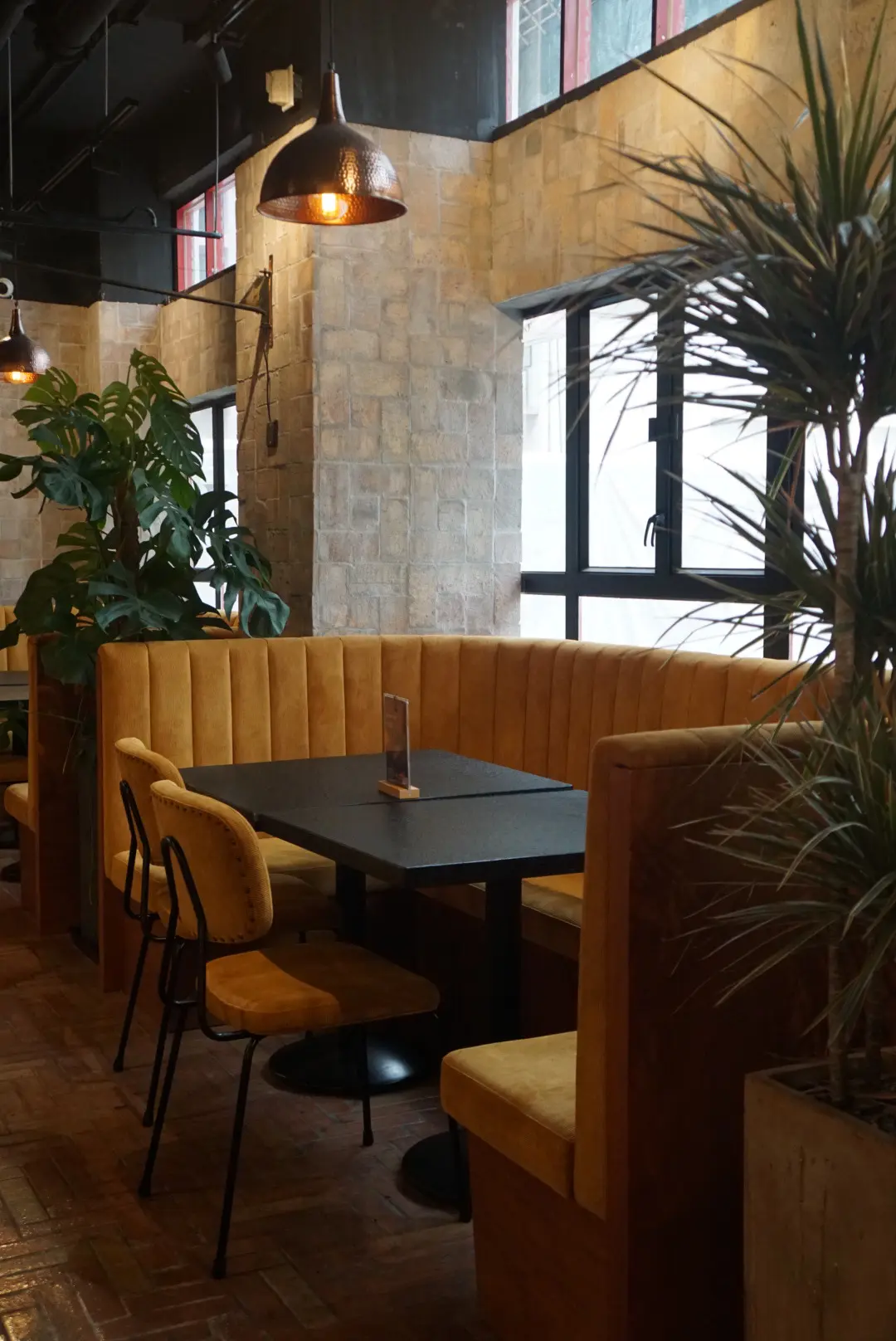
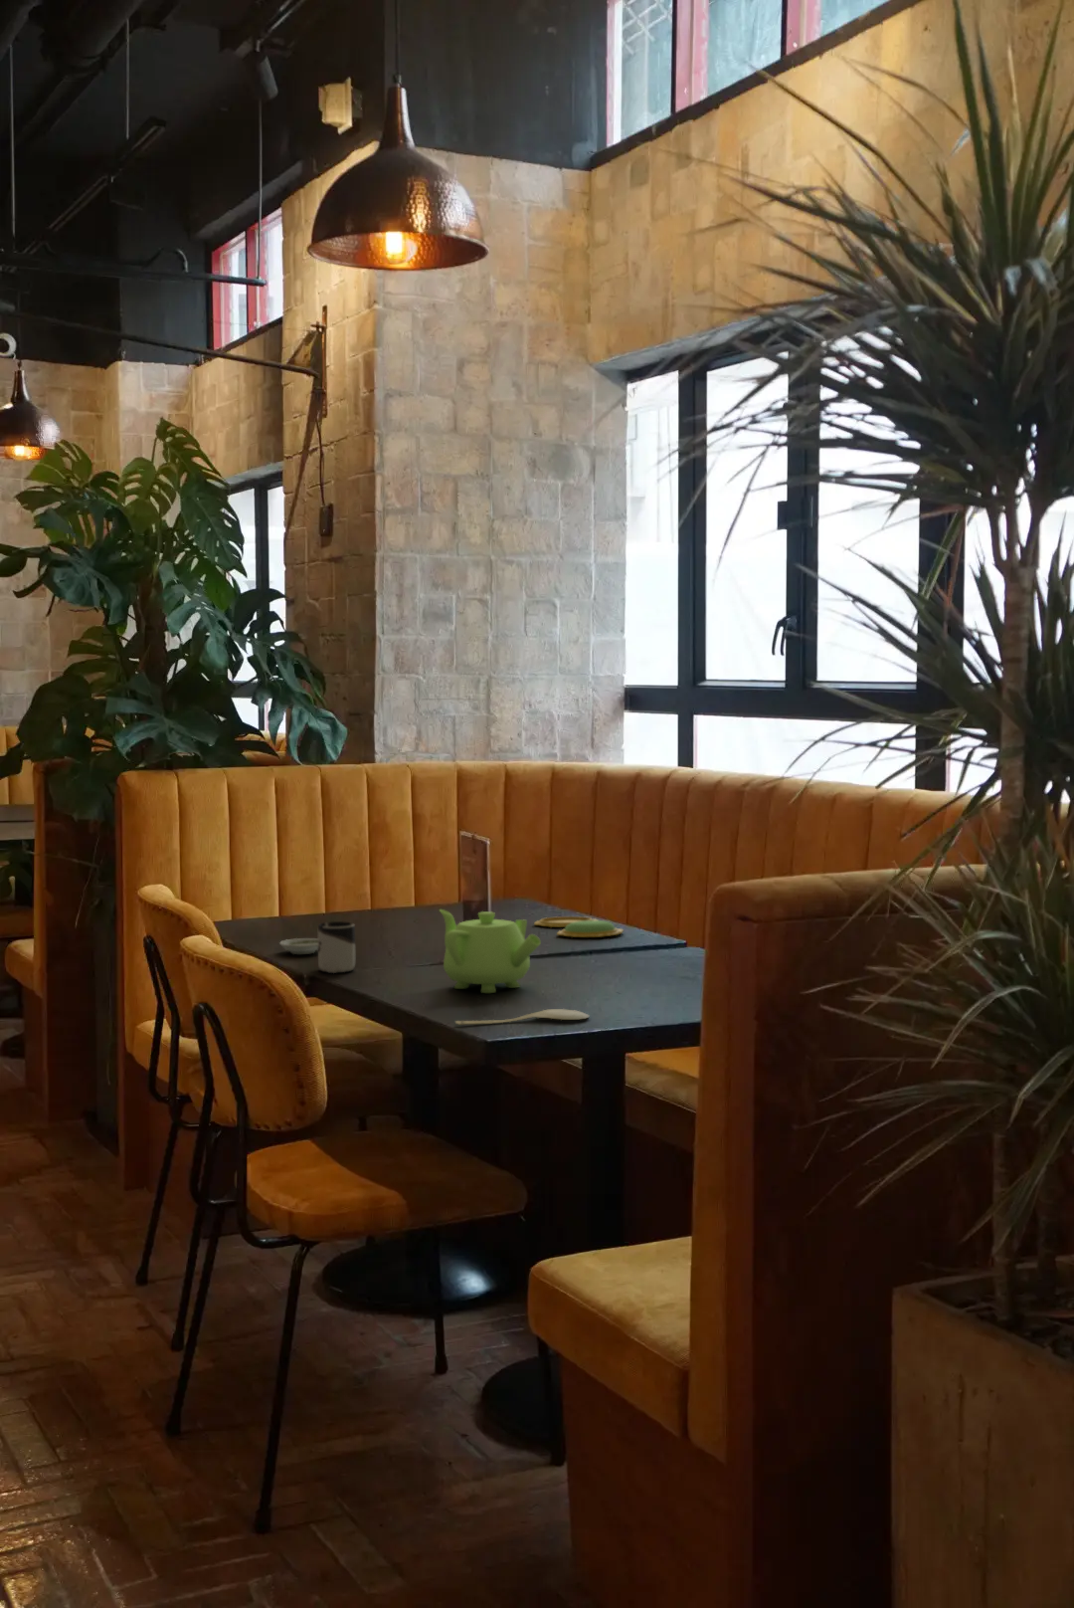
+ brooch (578, 922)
+ saucer (302, 946)
+ spoon (523, 1017)
+ cup (334, 945)
+ teapot (488, 950)
